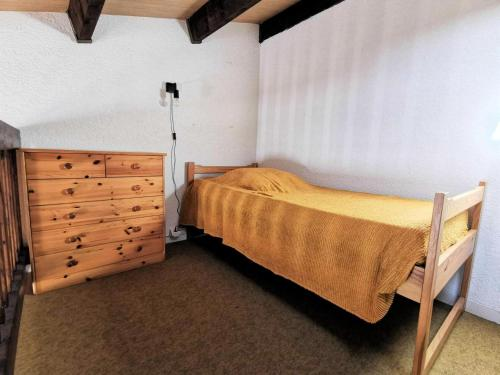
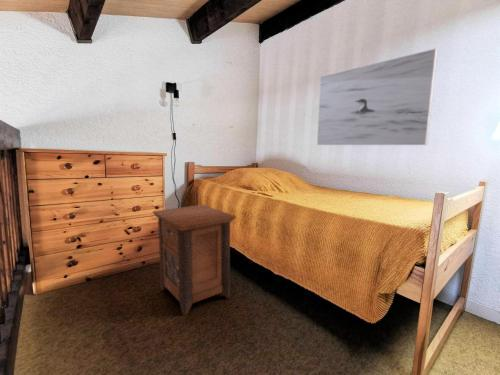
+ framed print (366, 106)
+ nightstand (193, 254)
